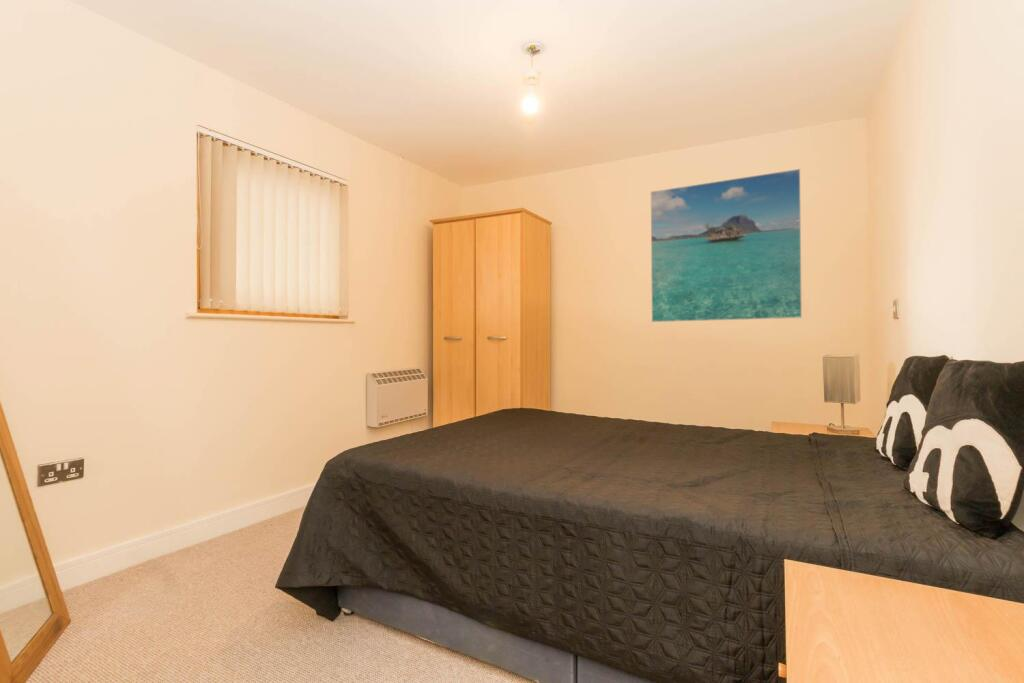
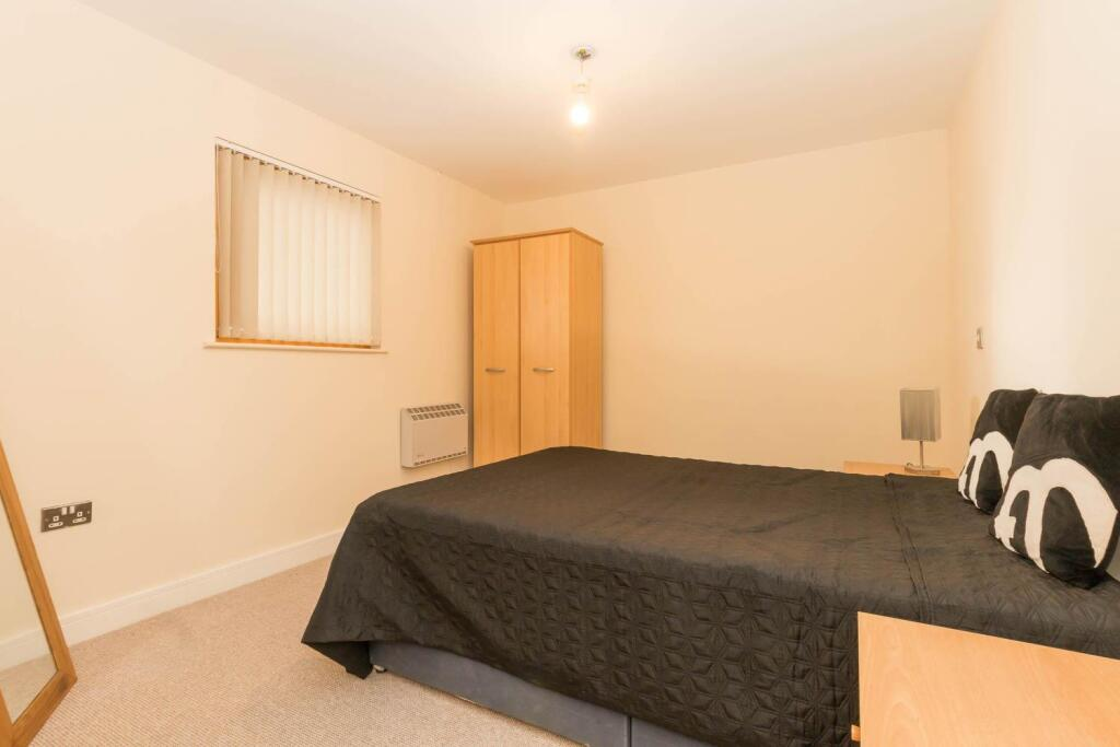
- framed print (721, 250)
